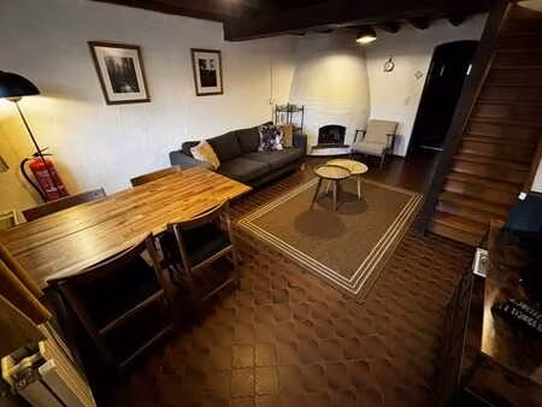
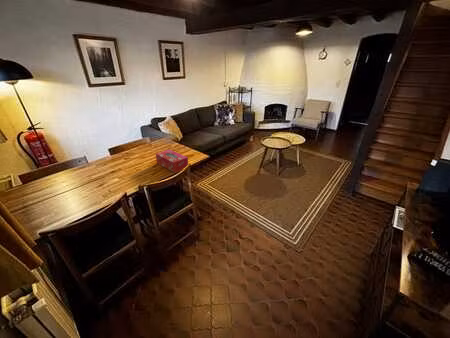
+ tissue box (171, 160)
